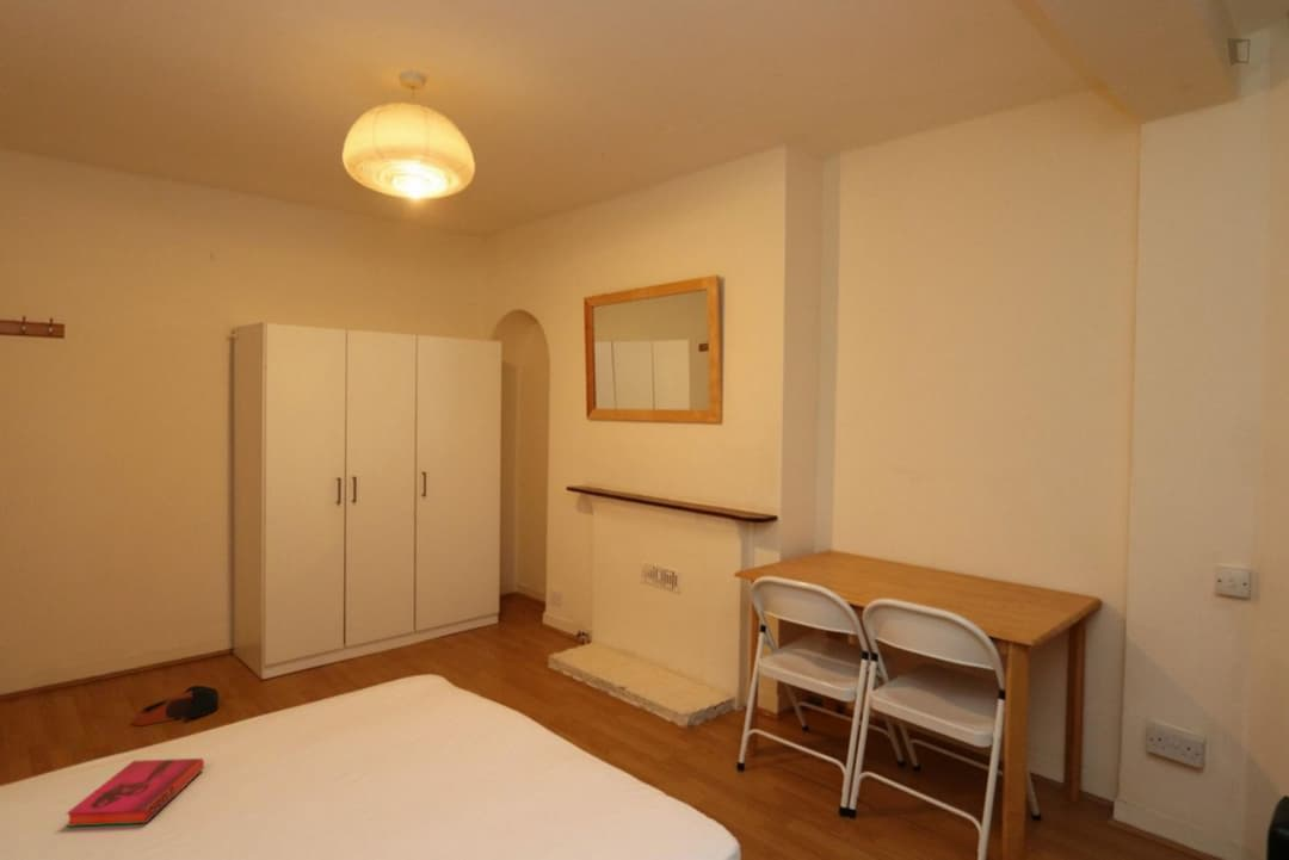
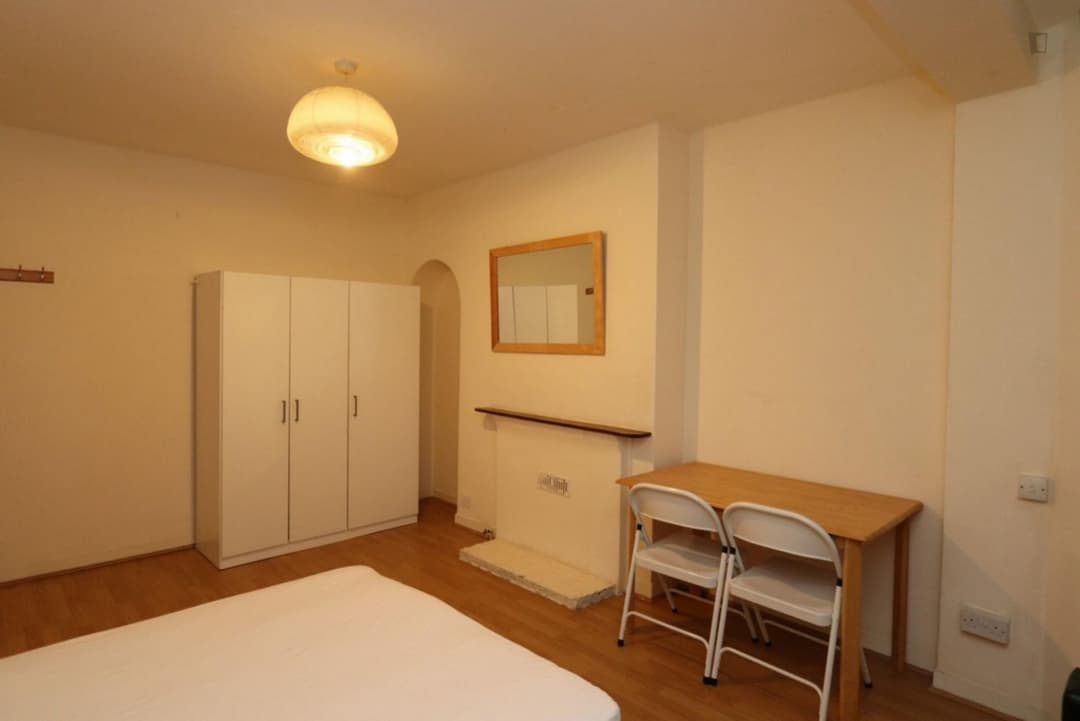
- bag (175, 703)
- hardback book (140, 790)
